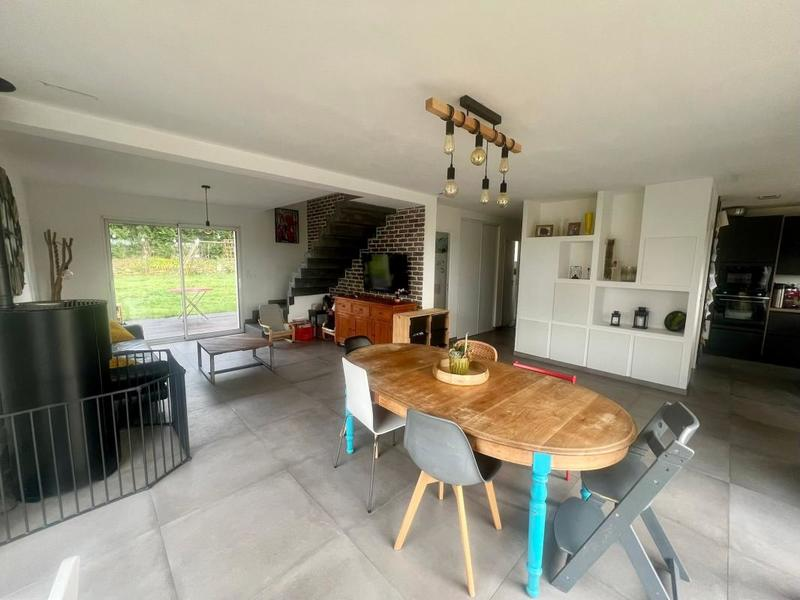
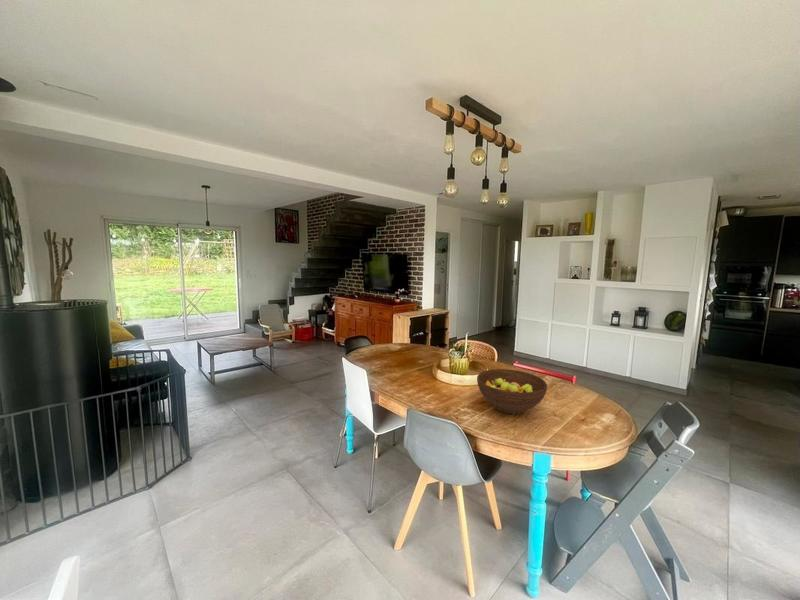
+ fruit bowl (510, 394)
